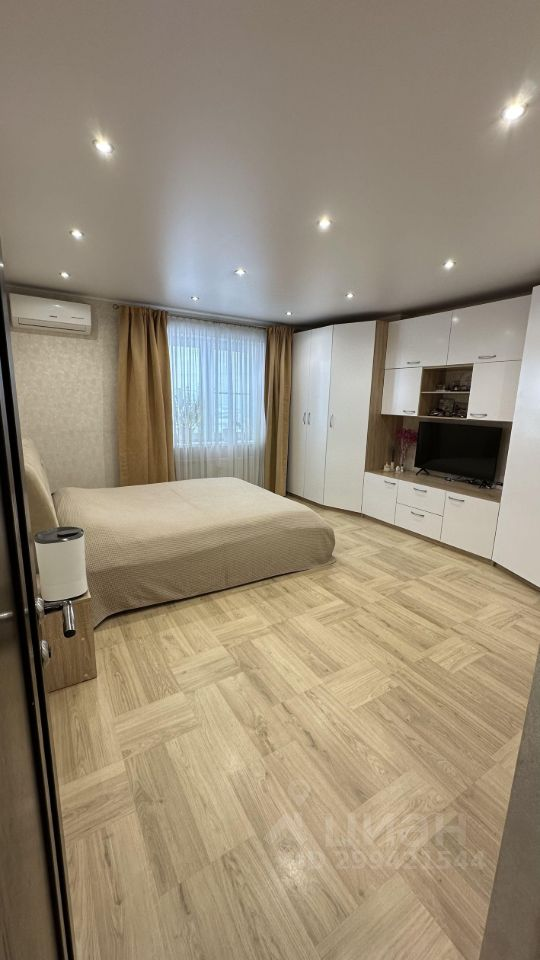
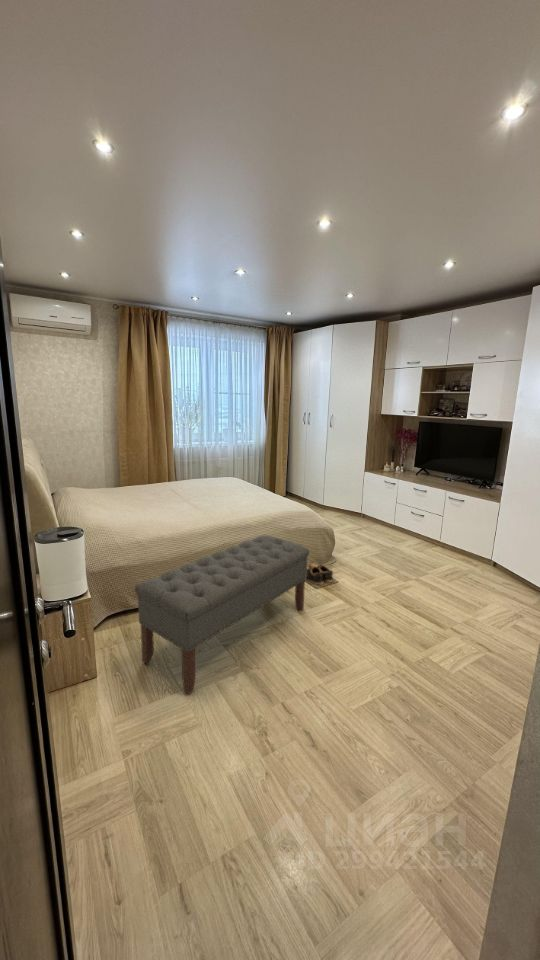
+ bench (232, 597)
+ shoes (315, 571)
